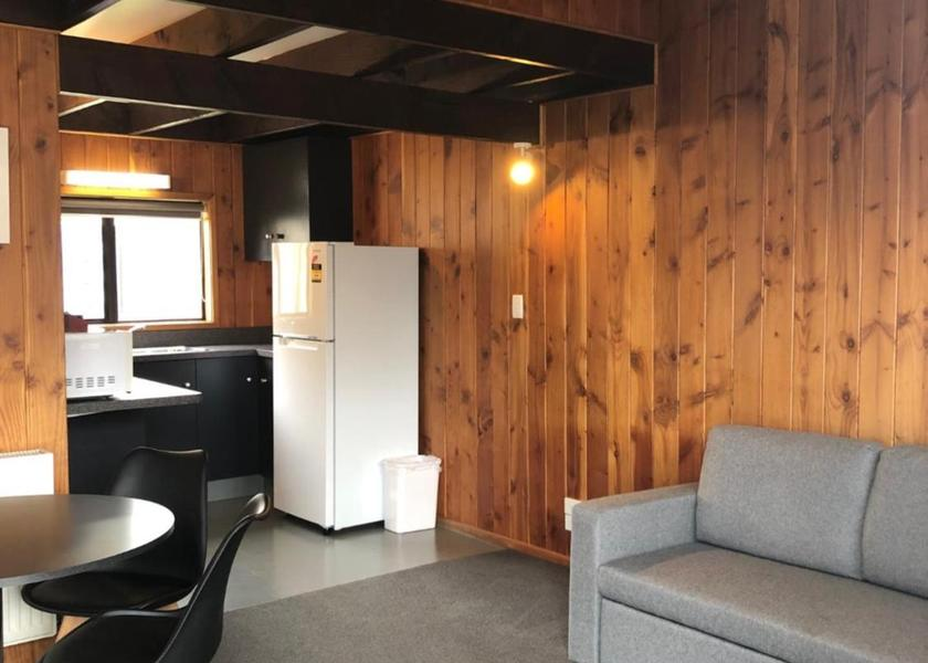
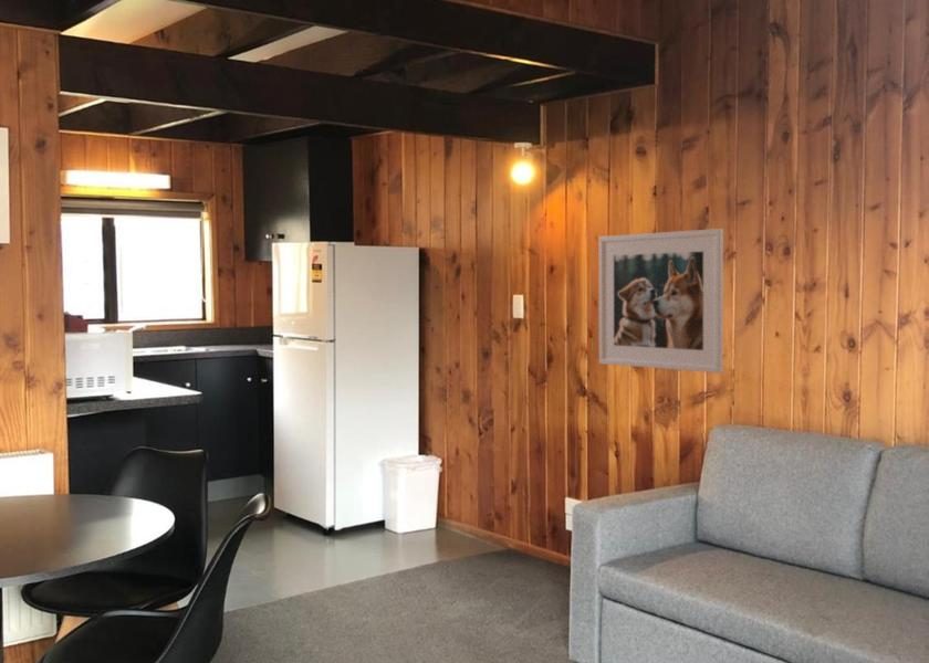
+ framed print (657, 301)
